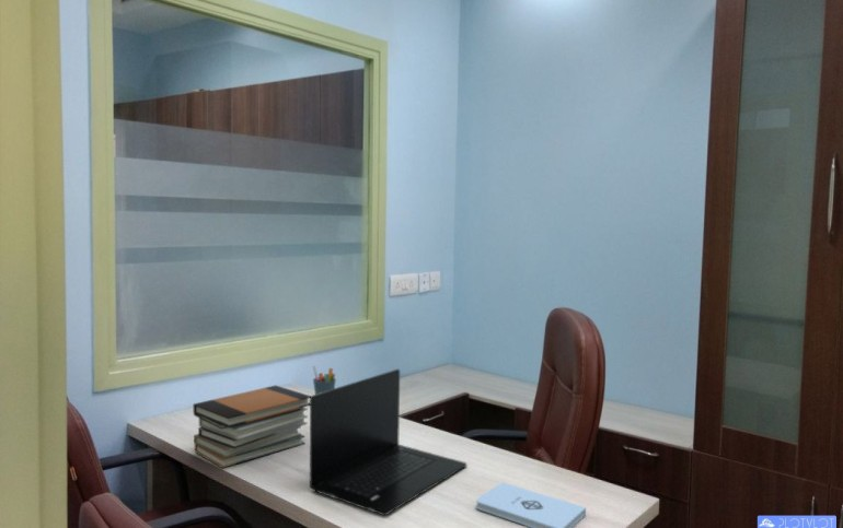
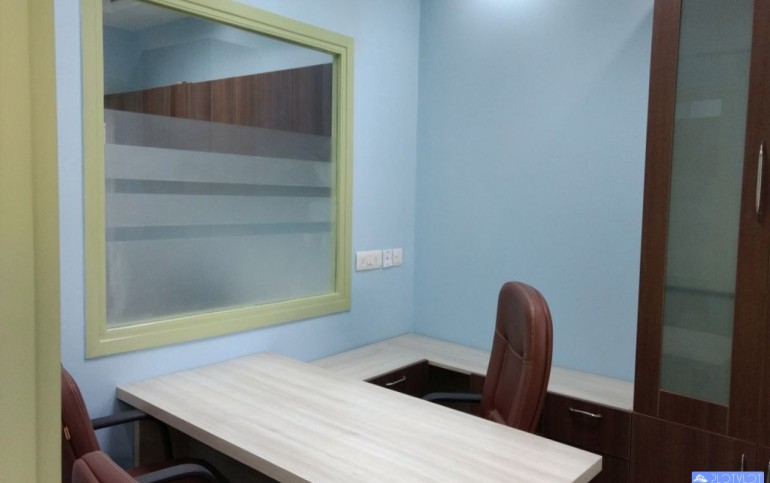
- book stack (253, 423)
- laptop (393, 433)
- pen holder (324, 384)
- notepad (529, 507)
